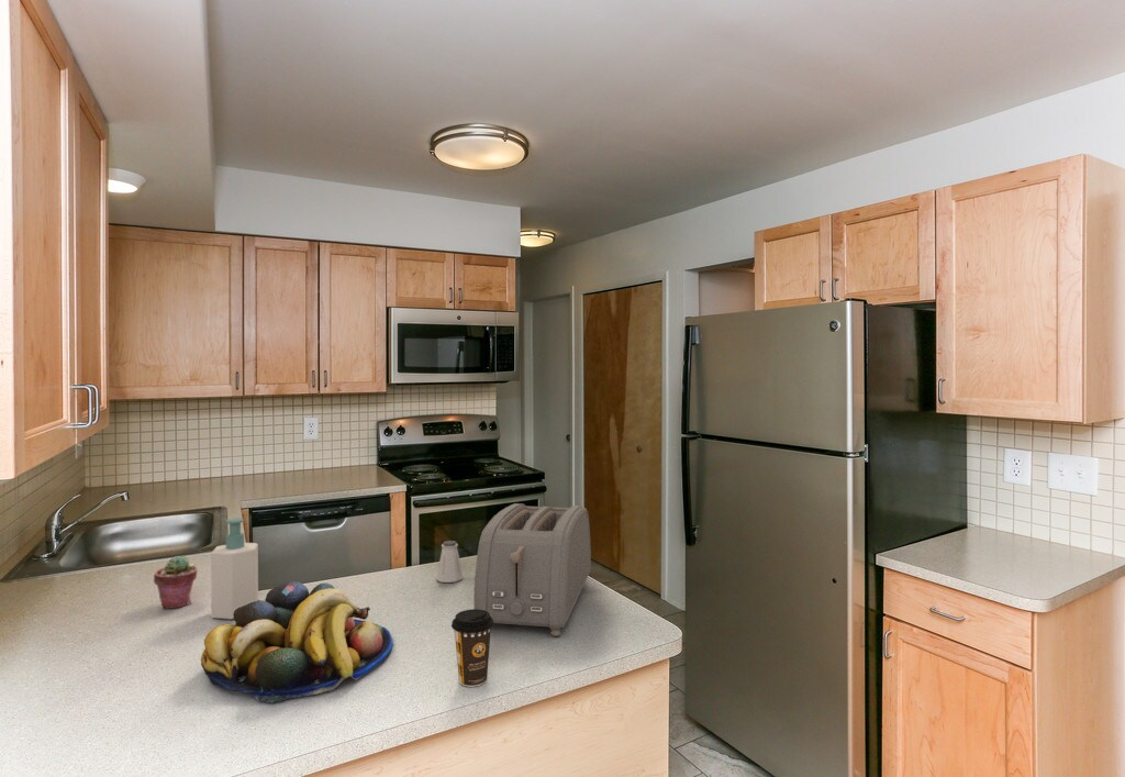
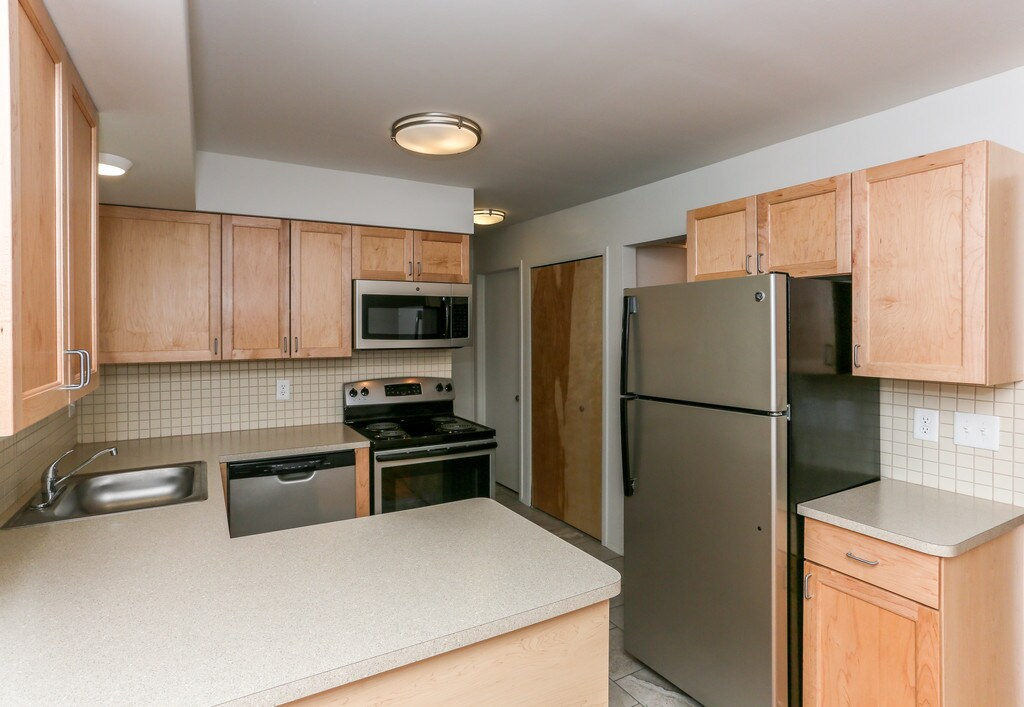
- toaster (537, 557)
- fruit bowl (305, 623)
- soap bottle (235, 565)
- coffee cup (472, 647)
- potted succulent (176, 580)
- saltshaker (449, 559)
